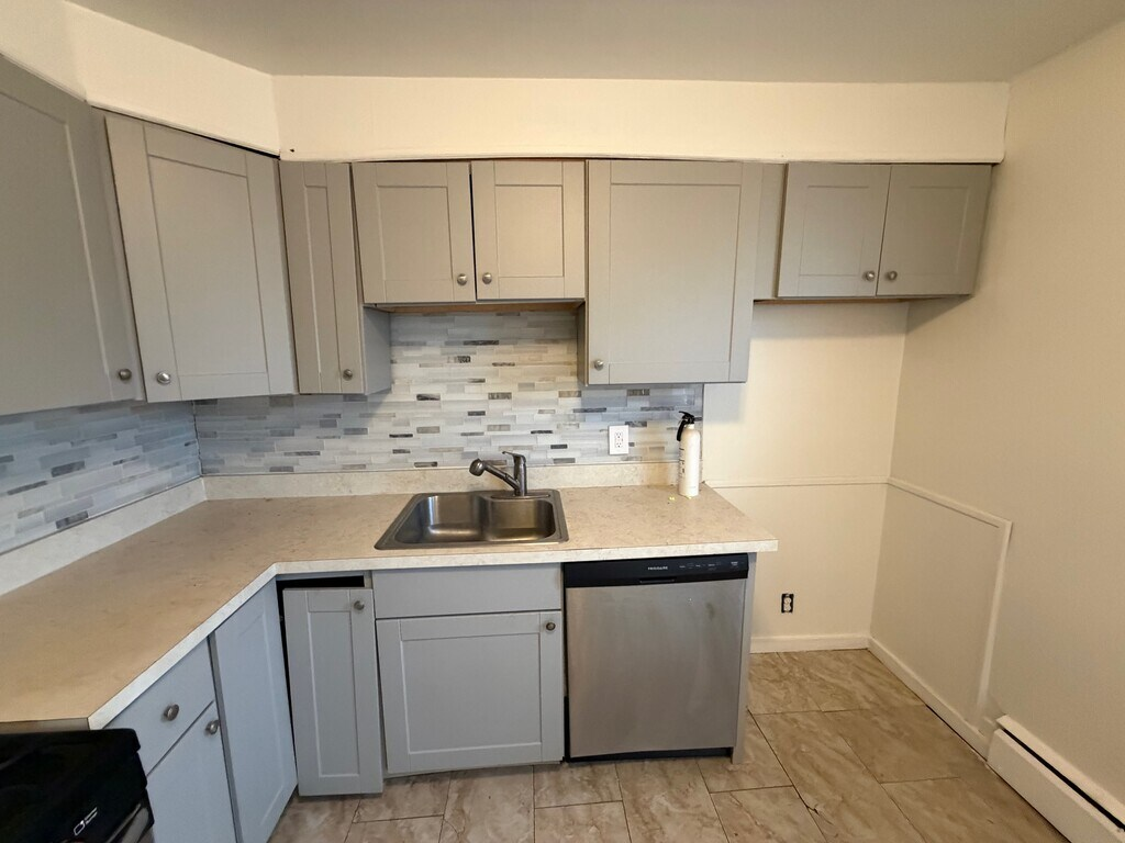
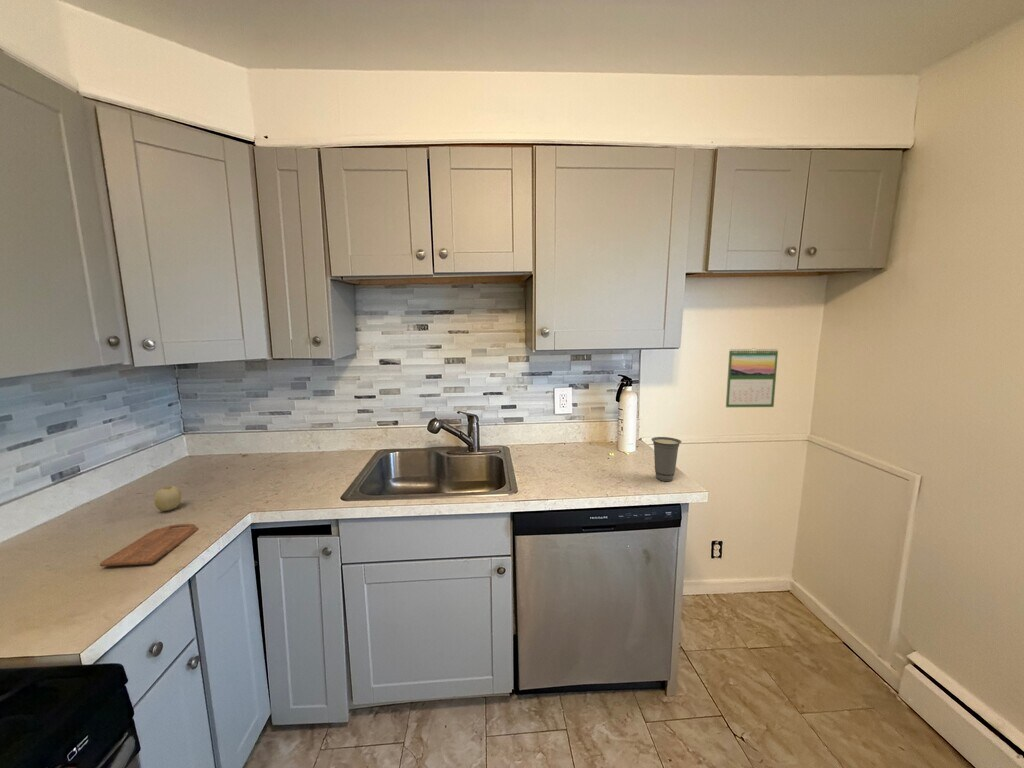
+ calendar (751, 377)
+ cutting board (157, 542)
+ fruit (168, 498)
+ cup (665, 459)
